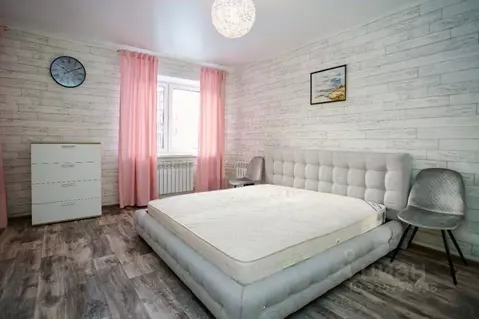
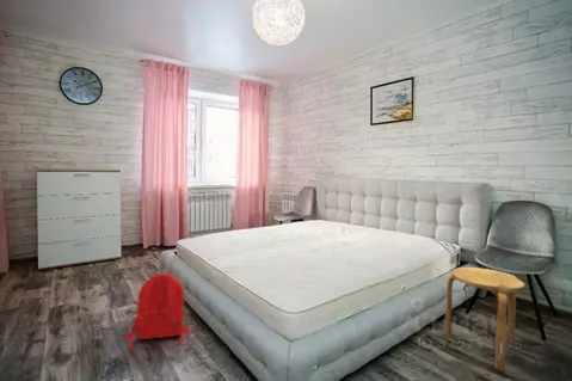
+ stool (497, 314)
+ backpack (160, 305)
